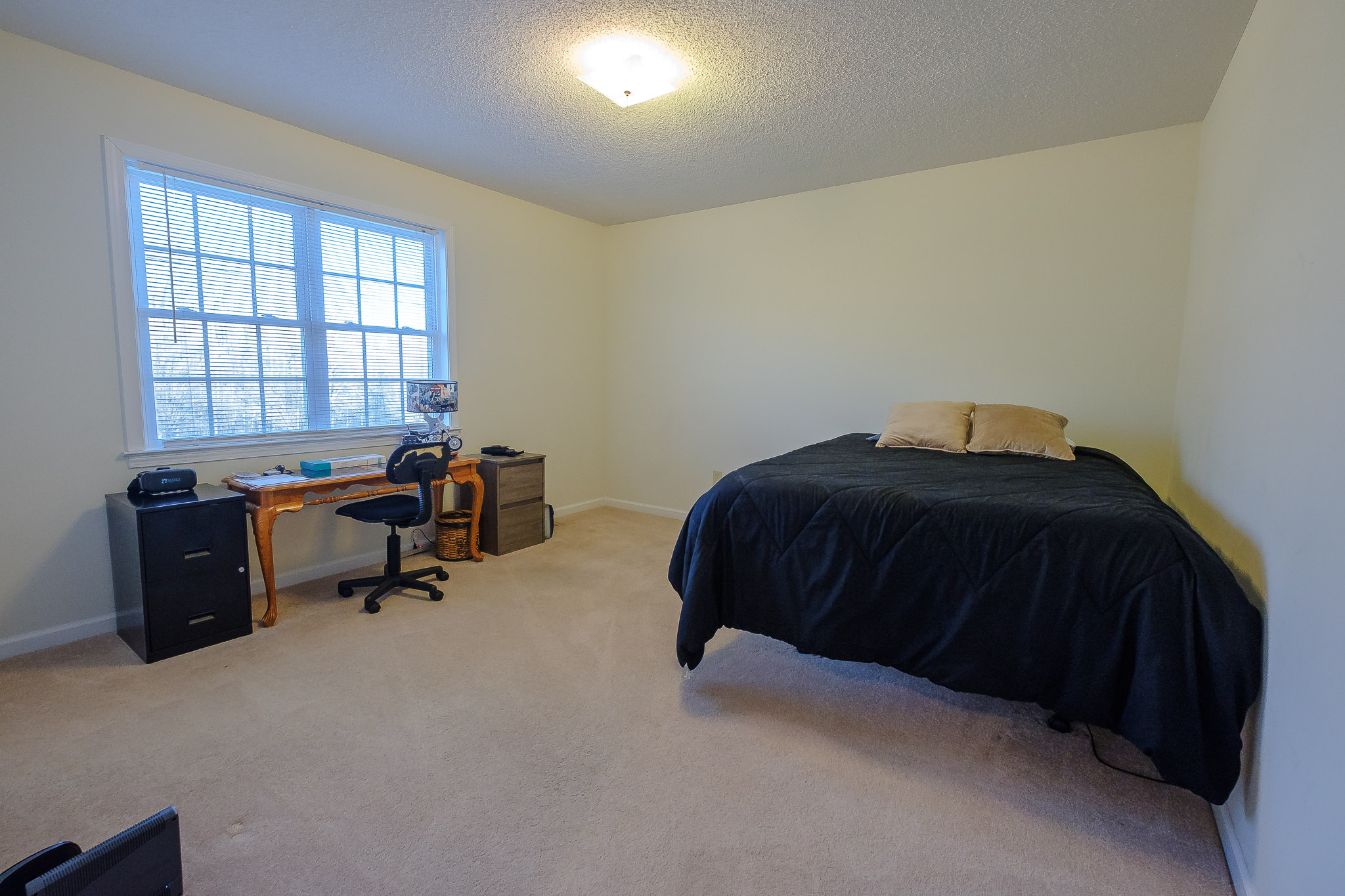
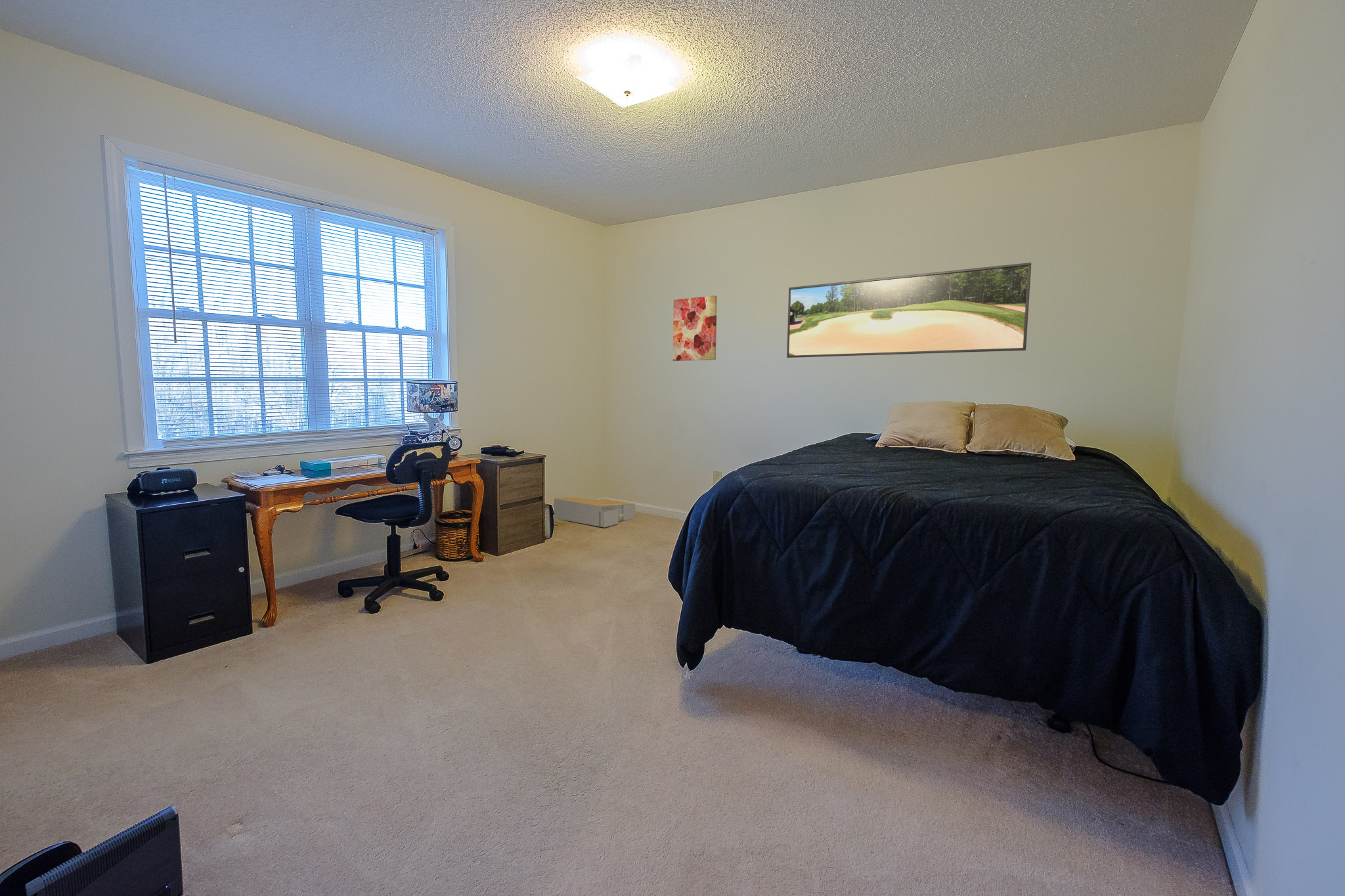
+ wall art (694, 329)
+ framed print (894, 315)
+ architectural model (595, 508)
